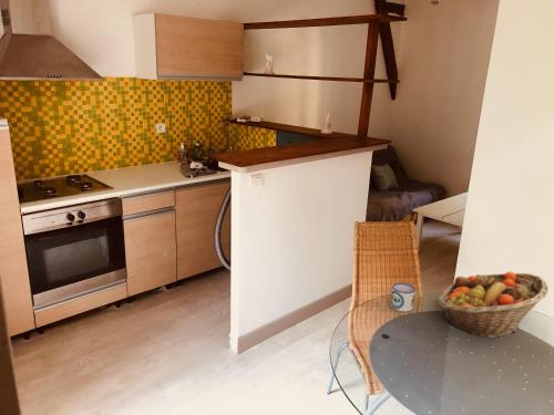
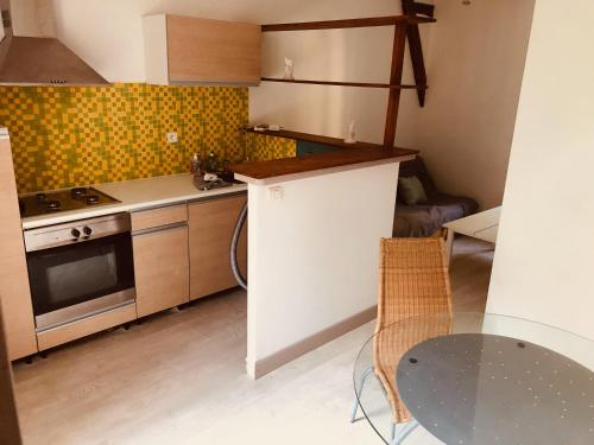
- fruit basket (490, 299)
- mug (403, 295)
